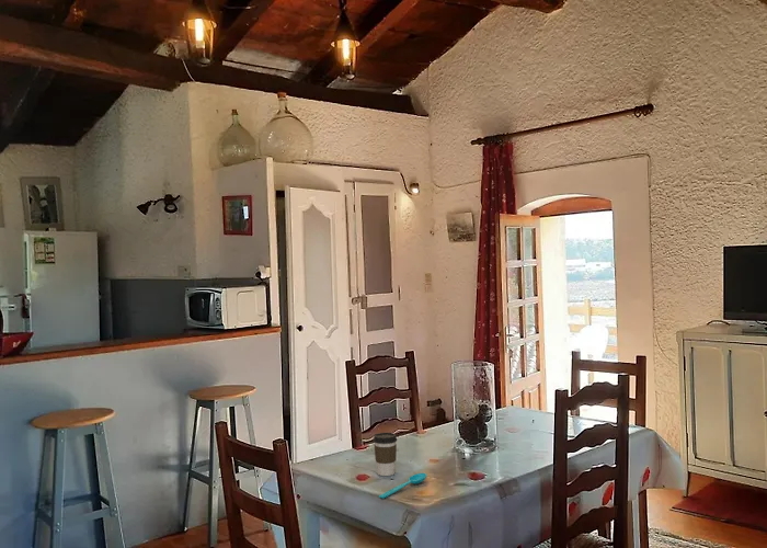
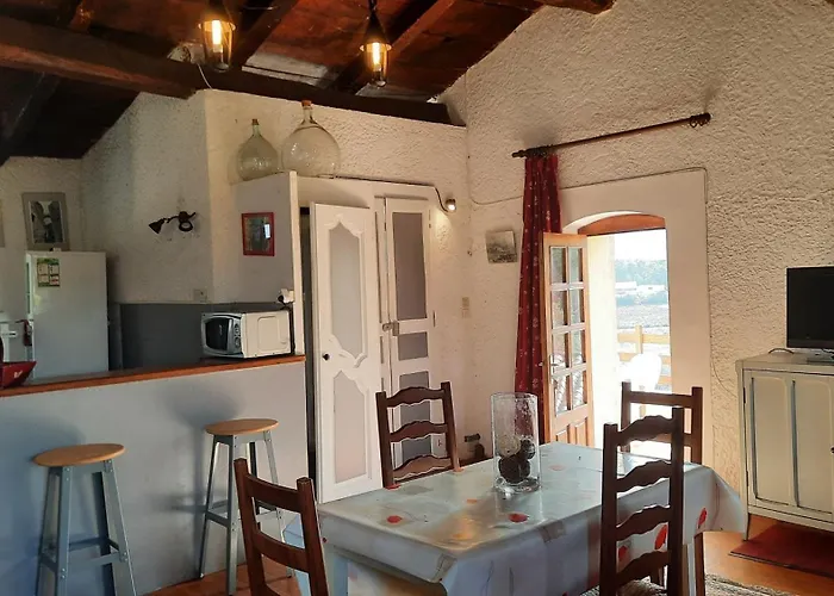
- spoon (403, 484)
- coffee cup (385, 454)
